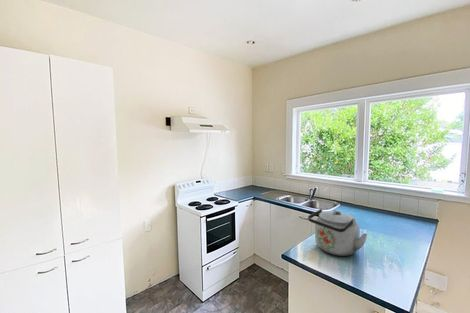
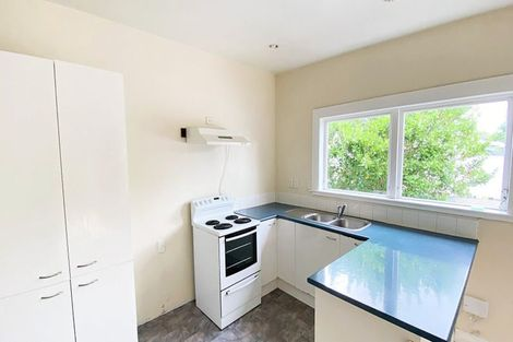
- kettle (339, 231)
